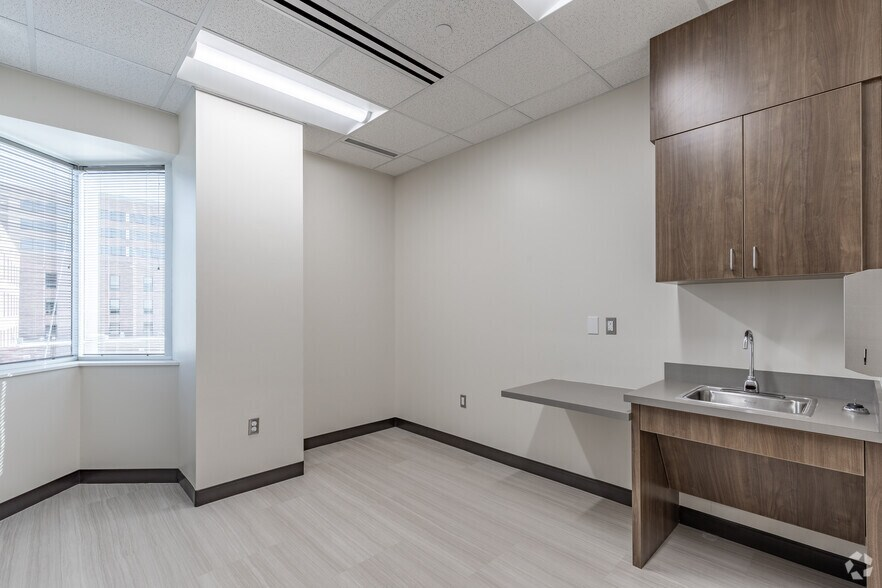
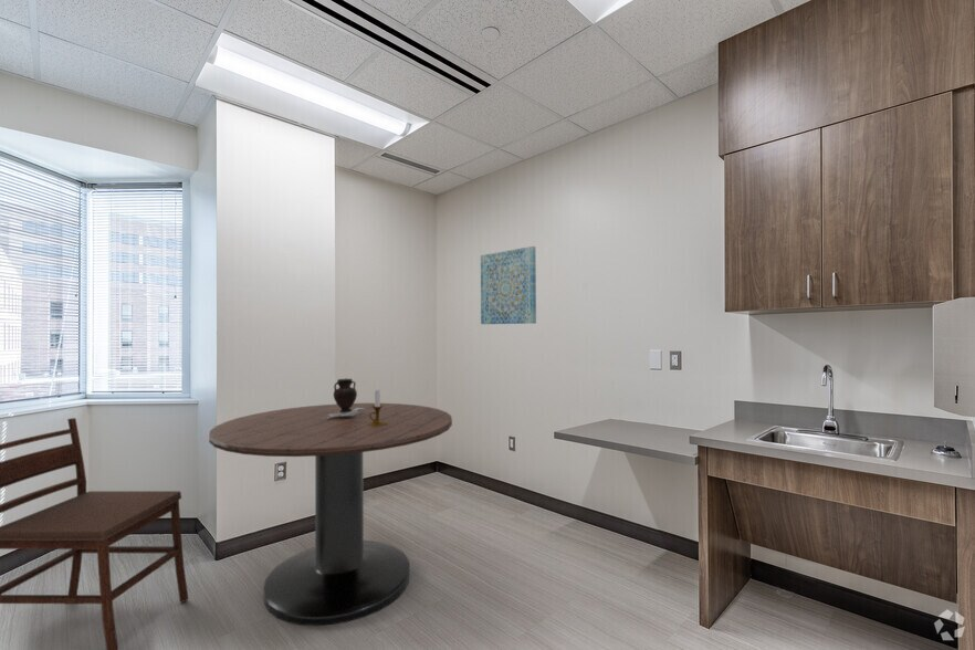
+ vase (345, 397)
+ dining chair (91, 527)
+ dining table (339, 501)
+ candlestick (377, 406)
+ wall art (506, 287)
